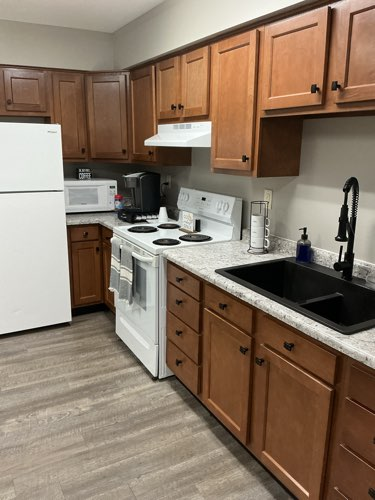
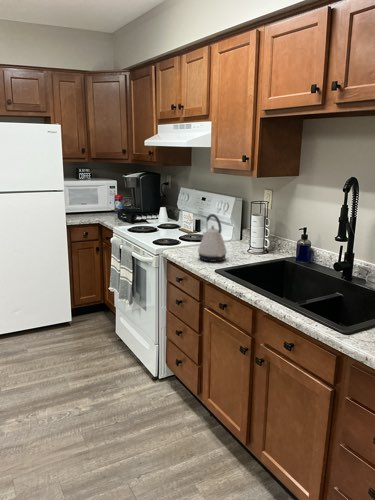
+ kettle (212, 236)
